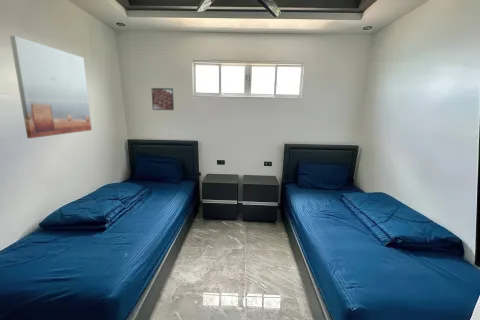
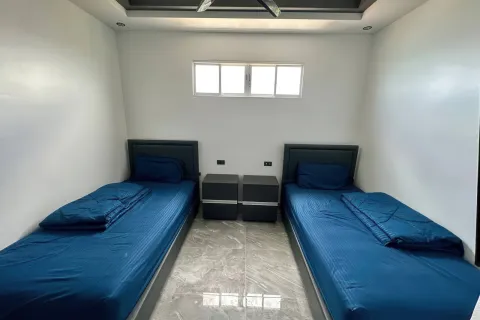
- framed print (162, 99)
- wall art (58, 92)
